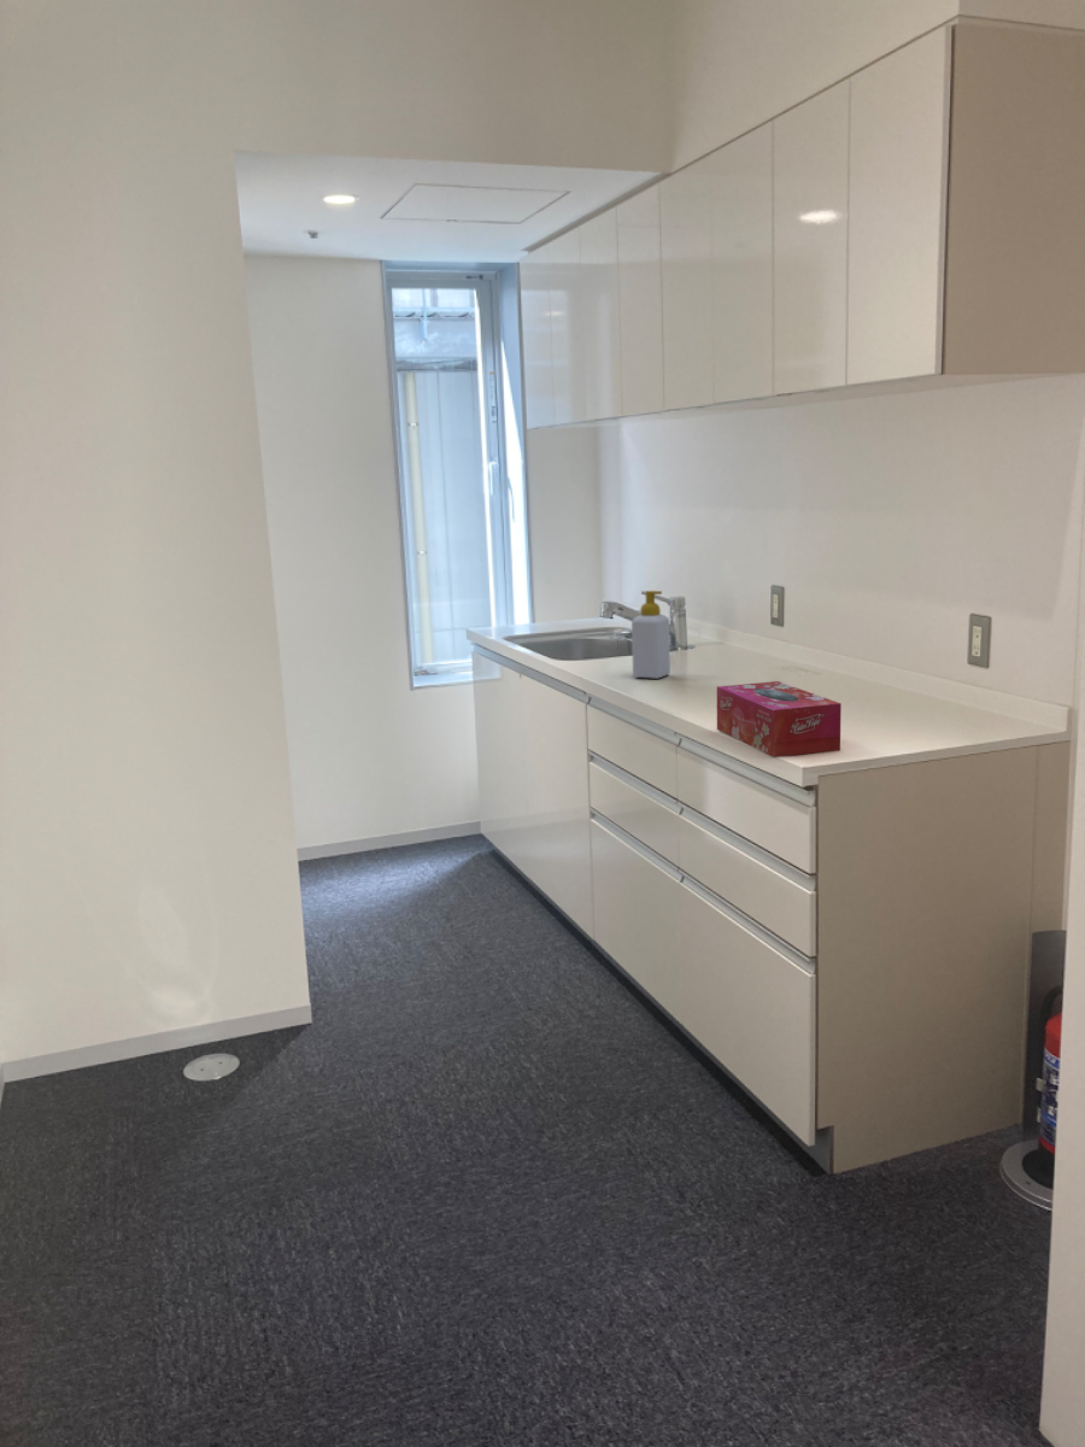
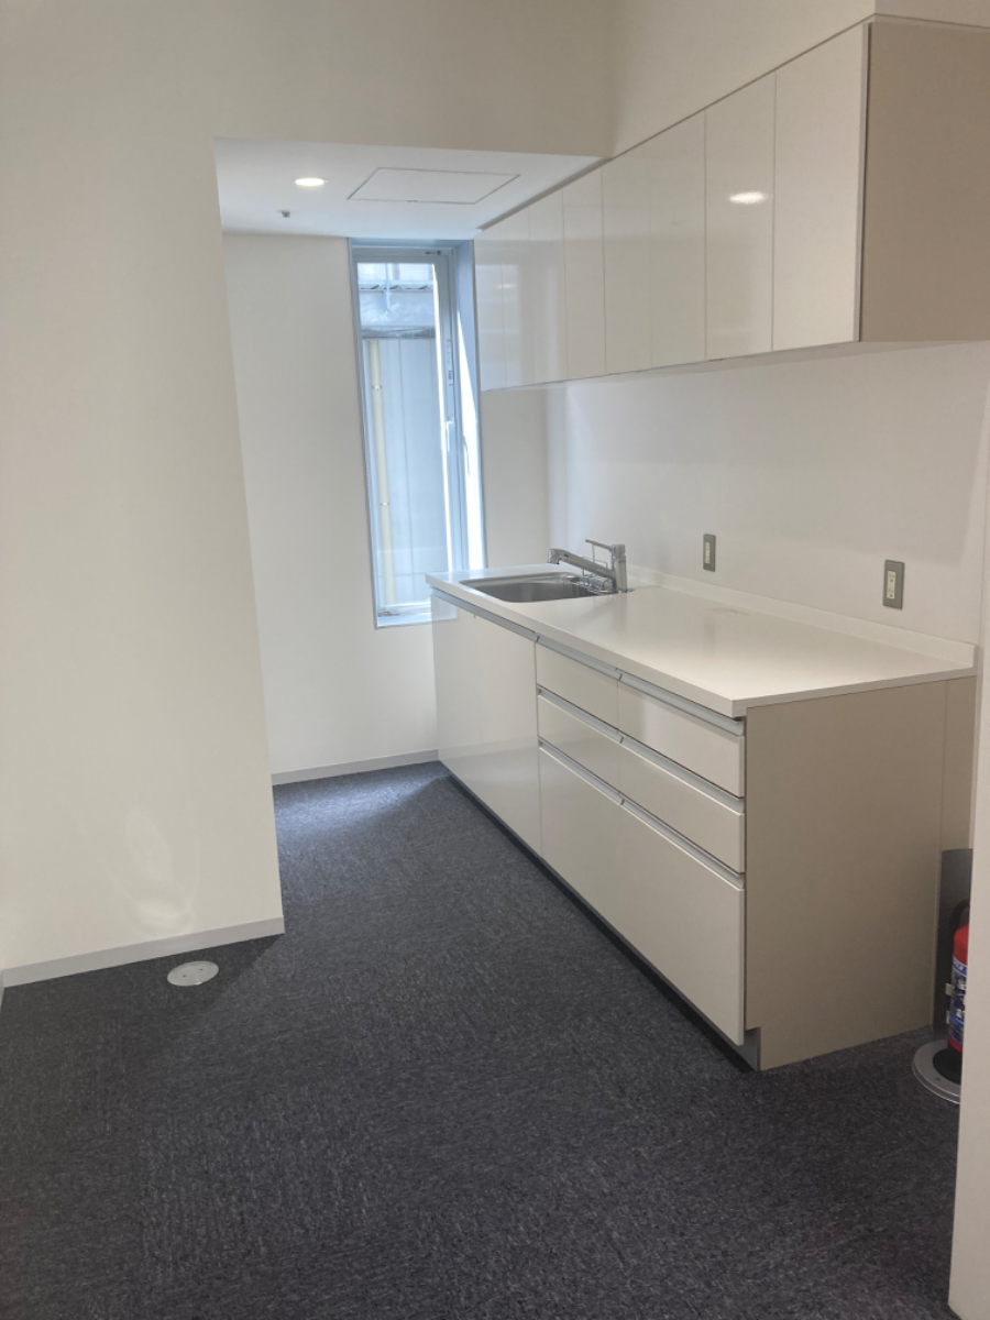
- tissue box (775, 716)
- soap bottle (650, 633)
